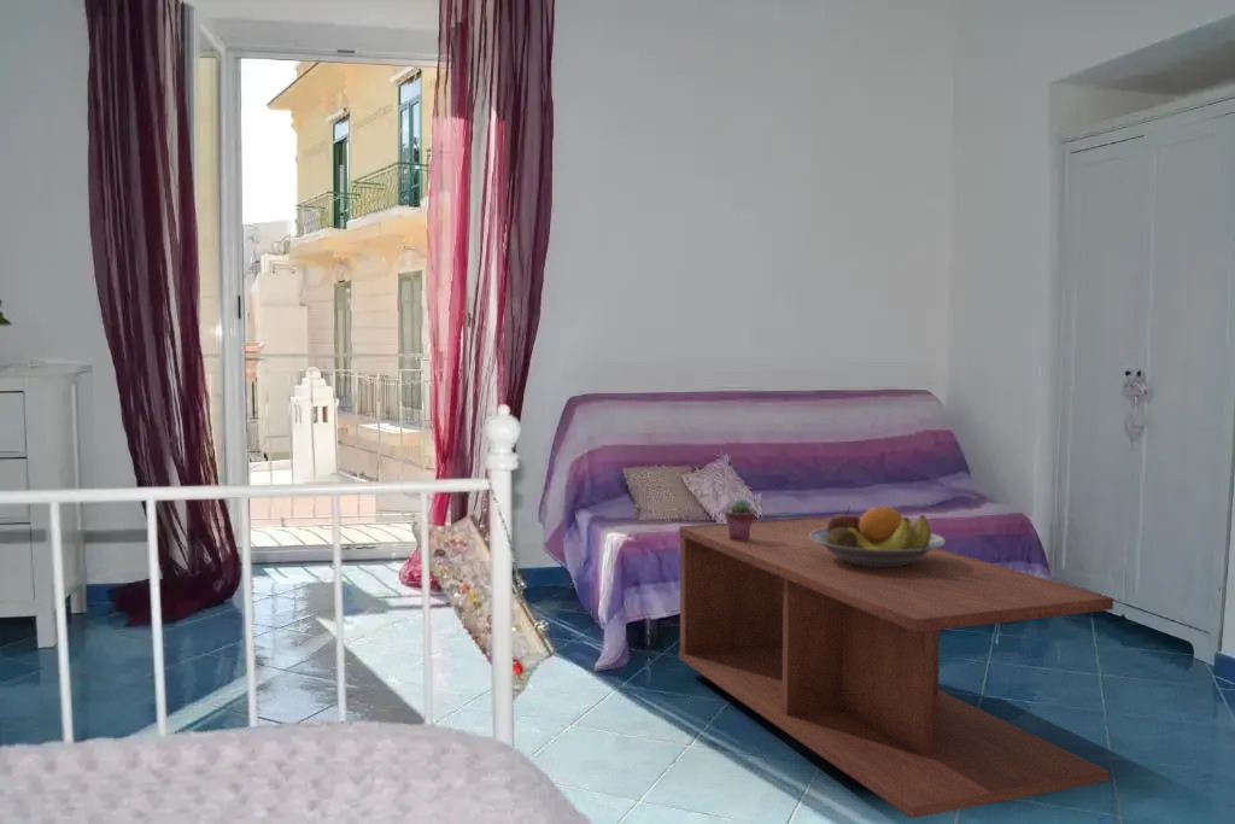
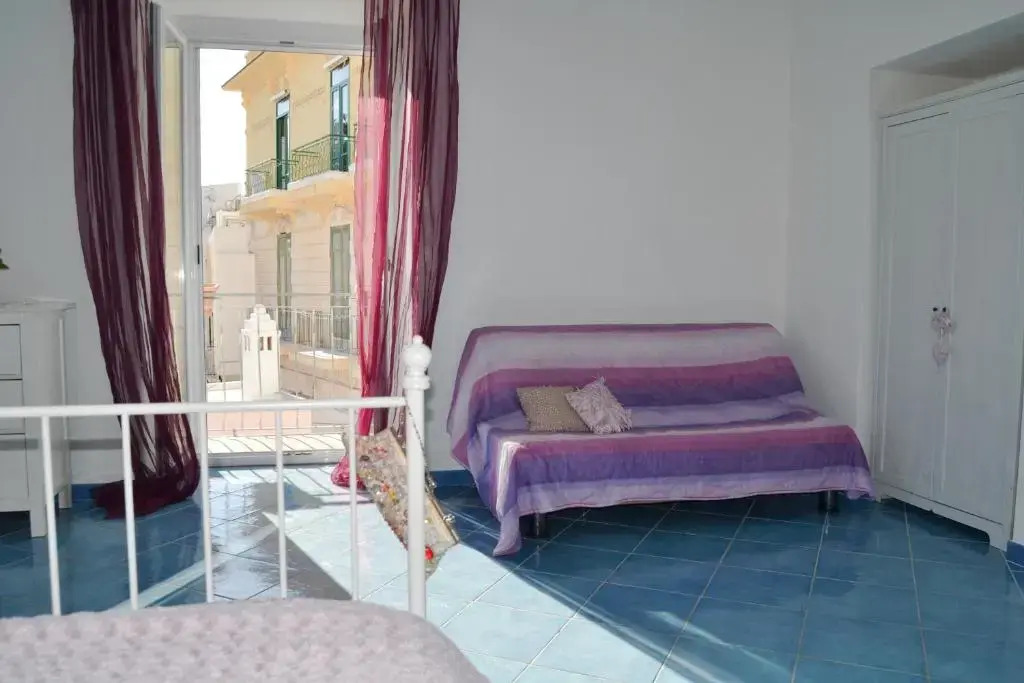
- potted succulent (739, 518)
- coffee table (859, 642)
- fruit bowl (876, 531)
